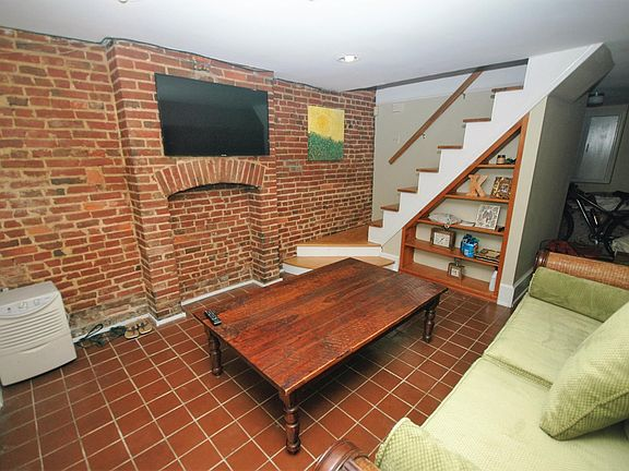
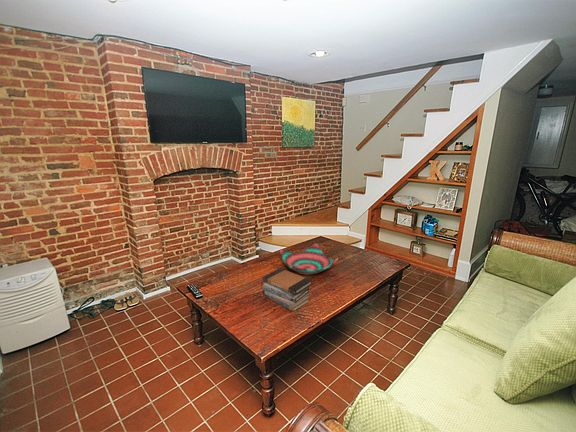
+ book stack (286, 288)
+ decorative bowl (307, 261)
